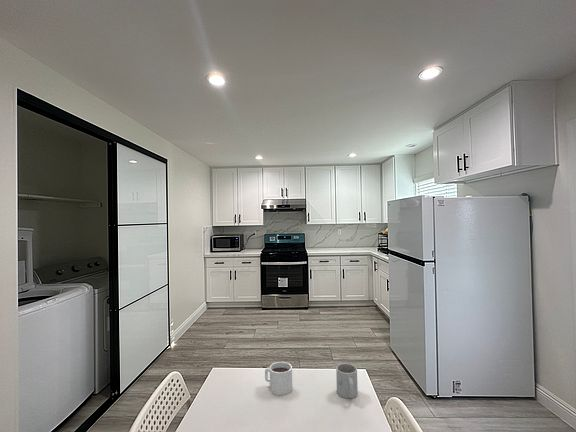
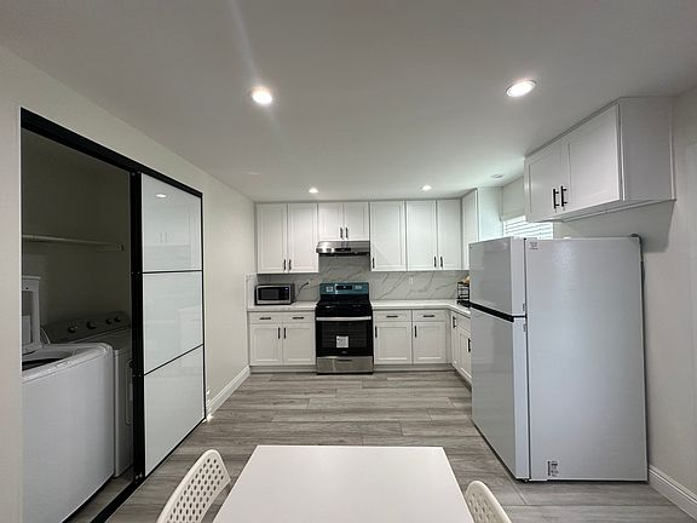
- mug (278, 377)
- mug (347, 382)
